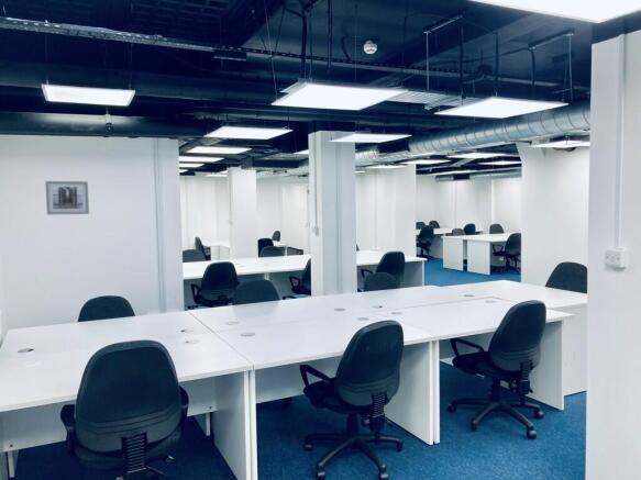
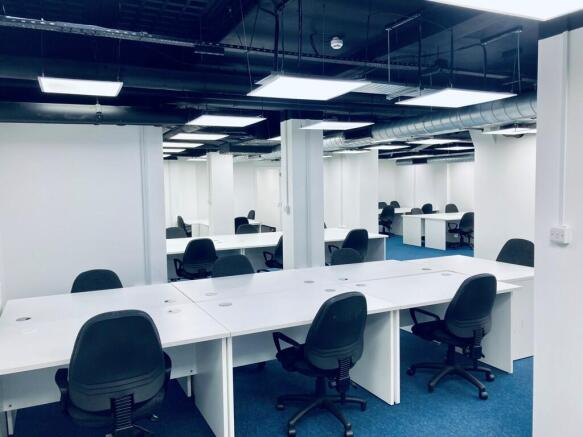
- wall art (67, 198)
